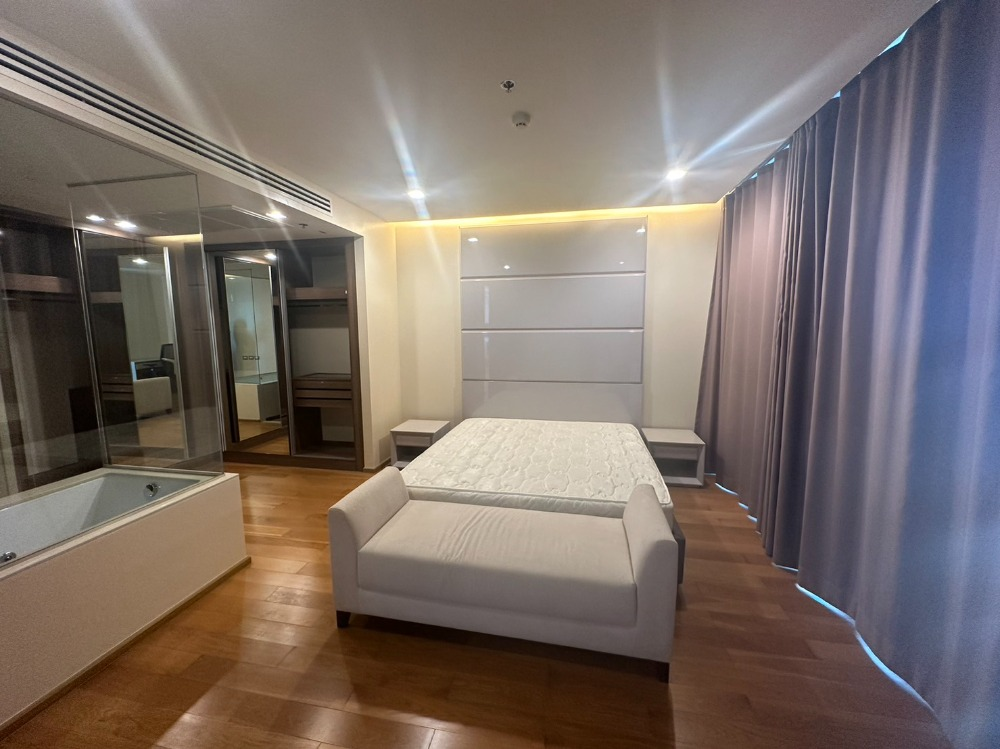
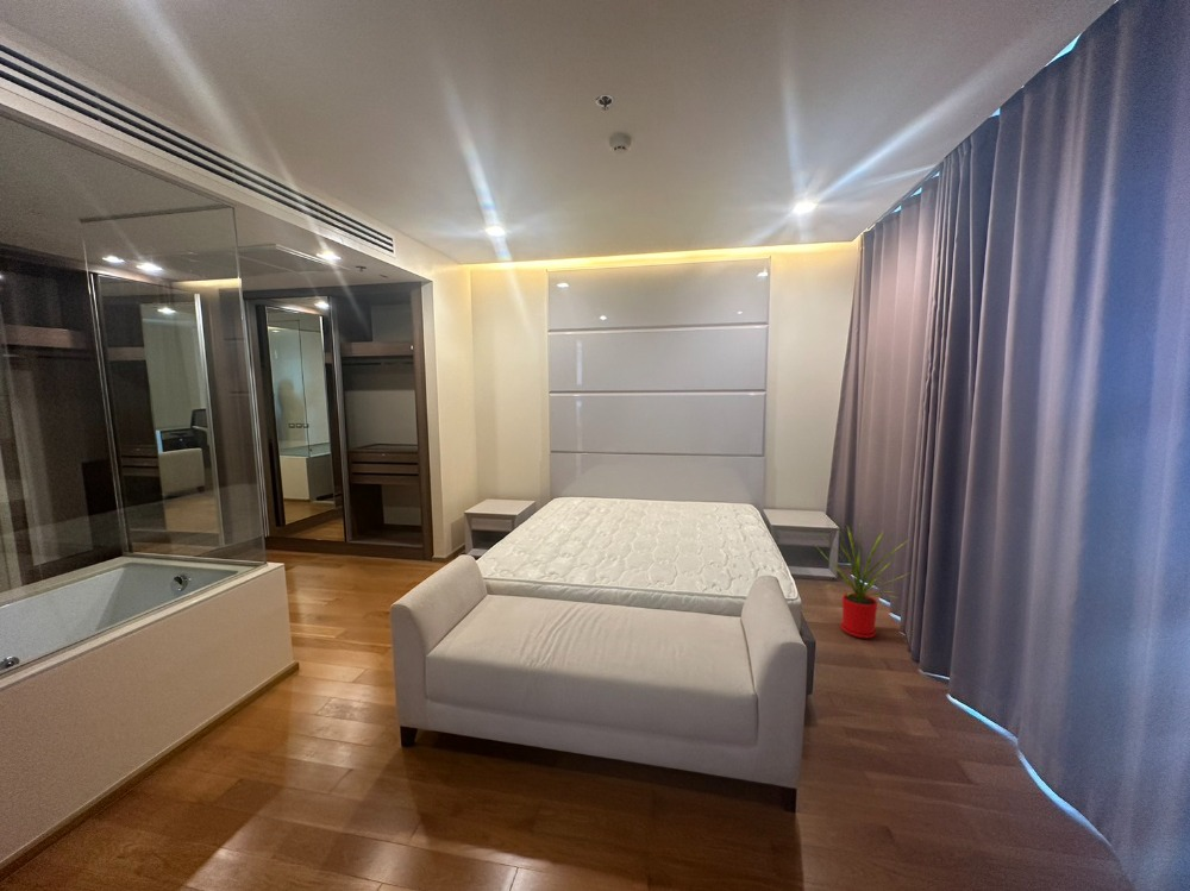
+ house plant (862, 578)
